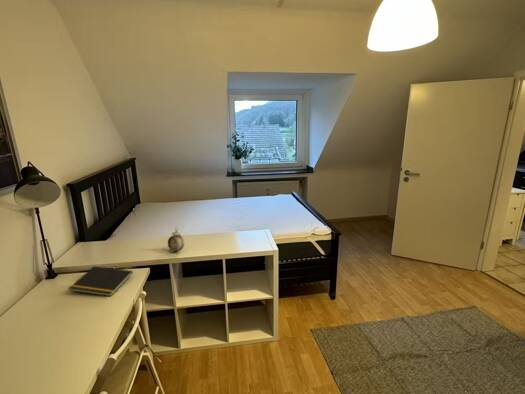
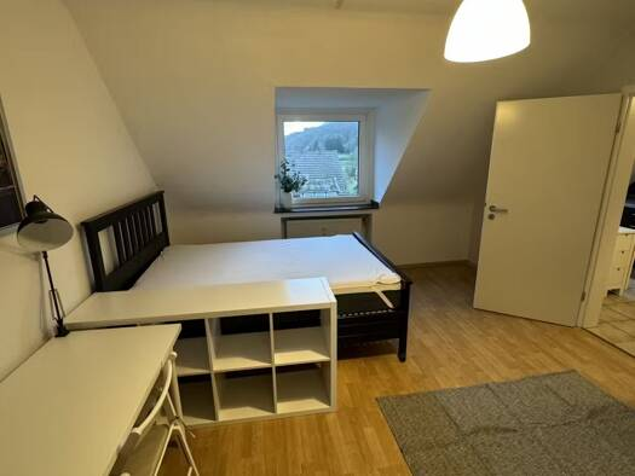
- alarm clock (175, 239)
- notepad (101, 280)
